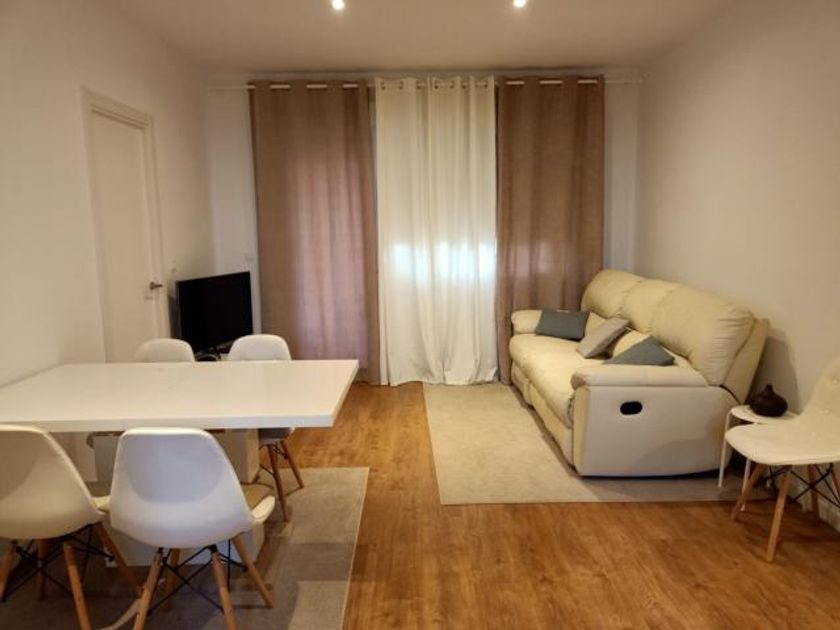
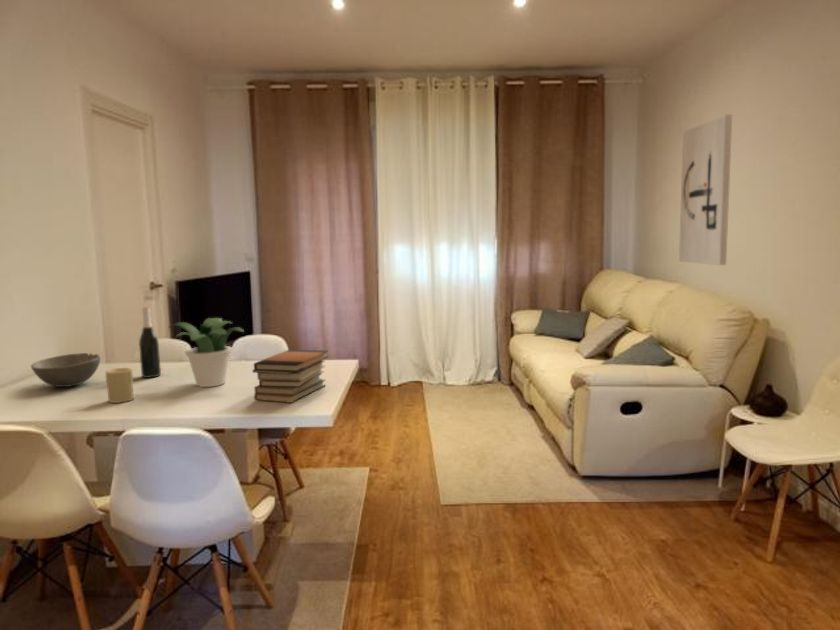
+ wall art (703, 194)
+ candle (120, 384)
+ wine bottle (148, 342)
+ bowl (67, 372)
+ book stack (292, 374)
+ potted plant (208, 351)
